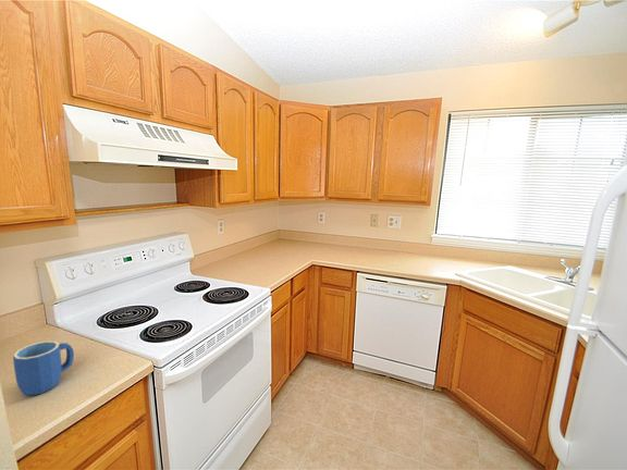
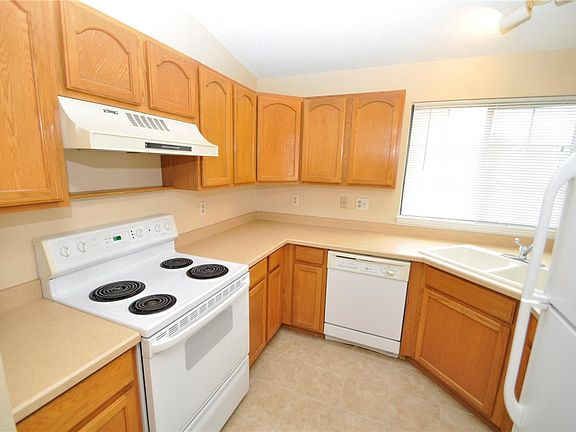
- mug (44, 366)
